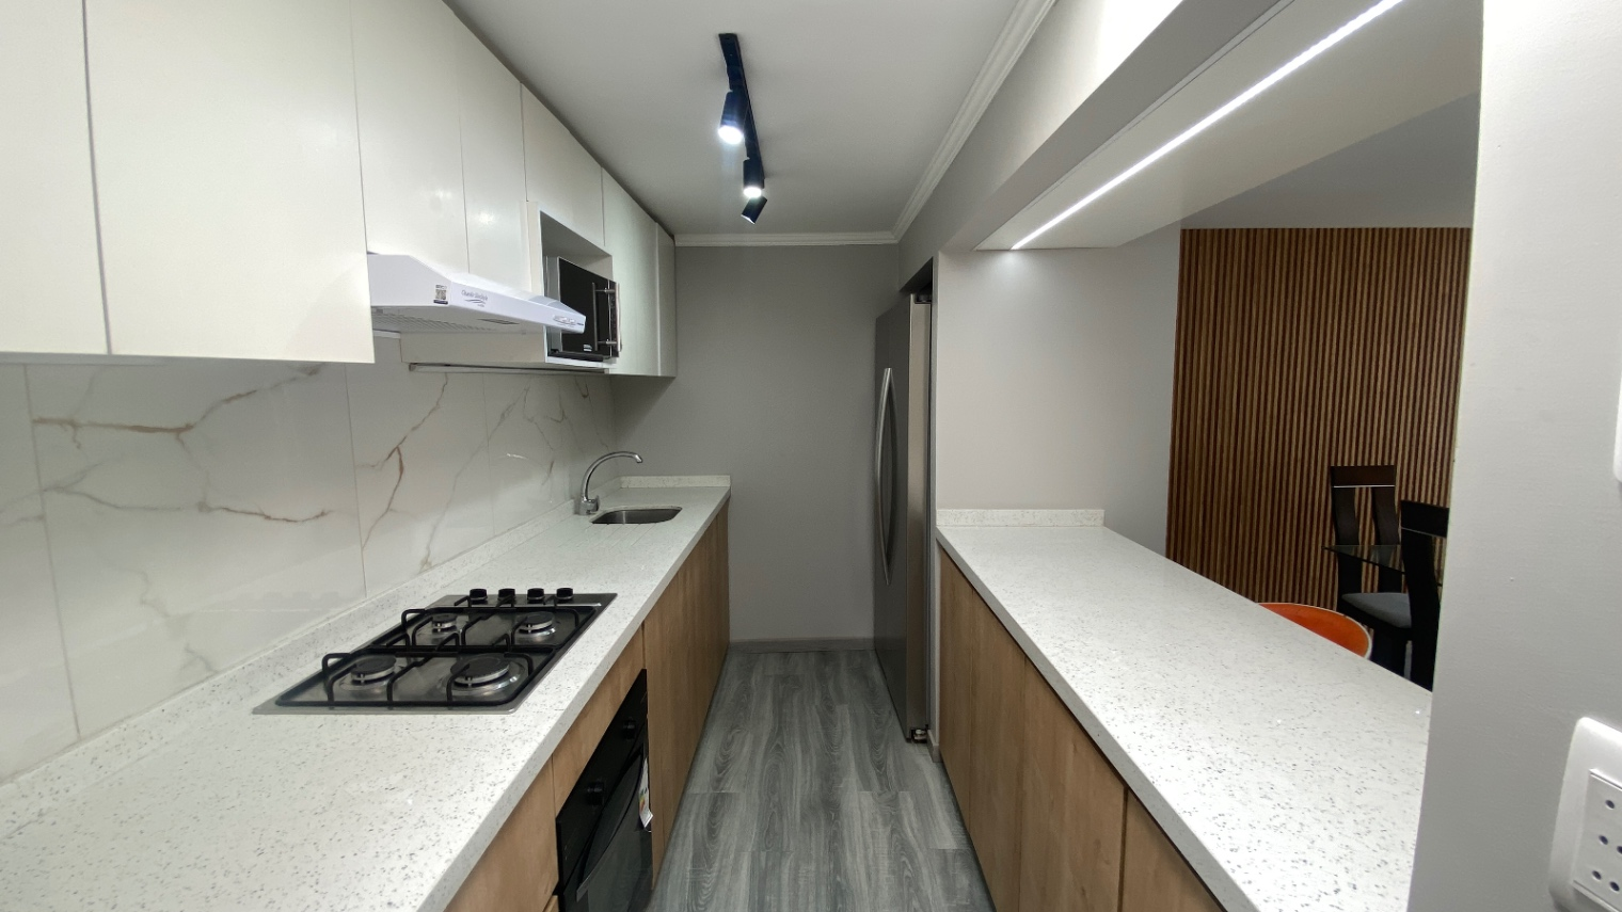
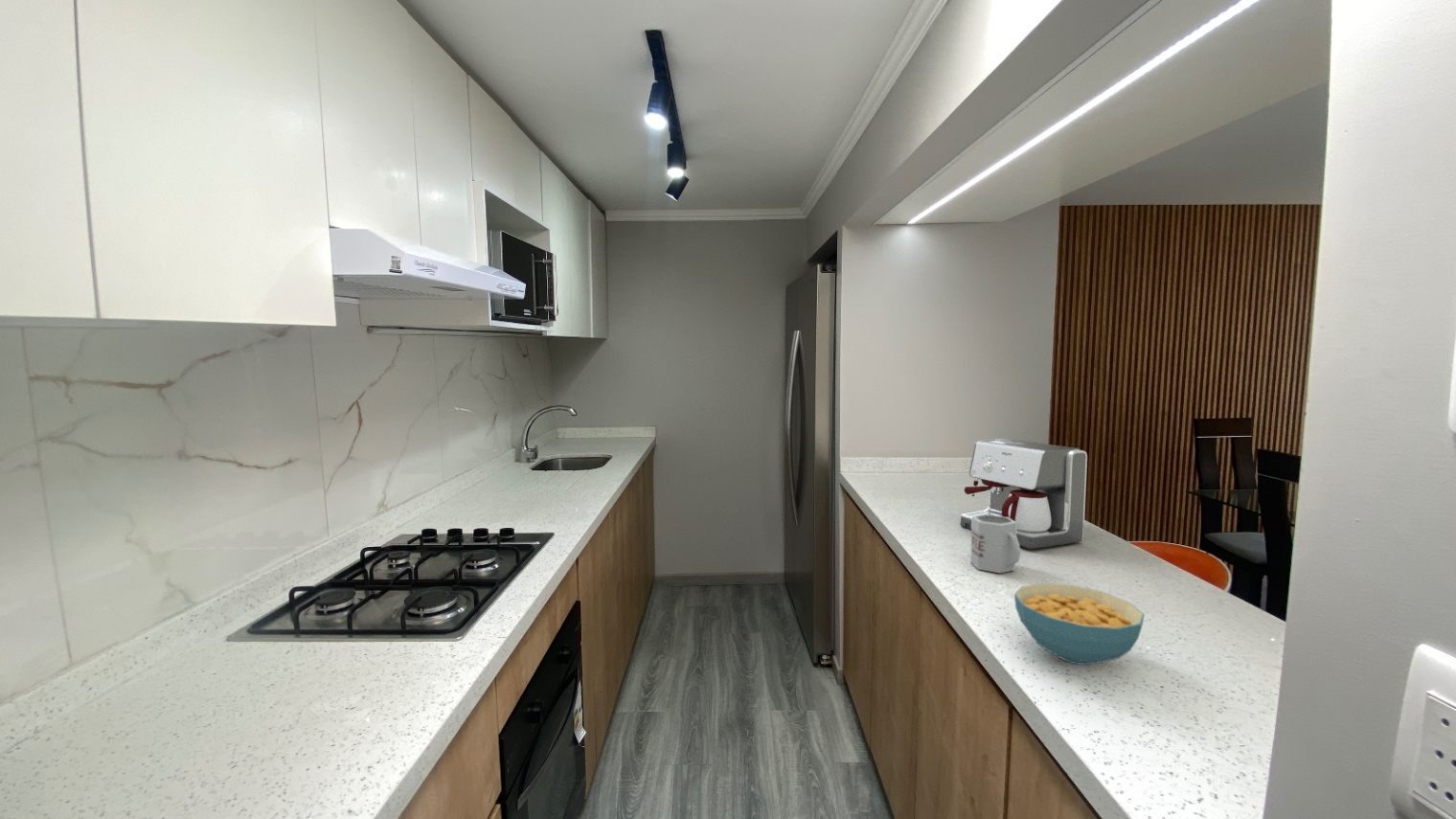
+ mug (995, 542)
+ cereal bowl (1075, 629)
+ coffee maker (1020, 489)
